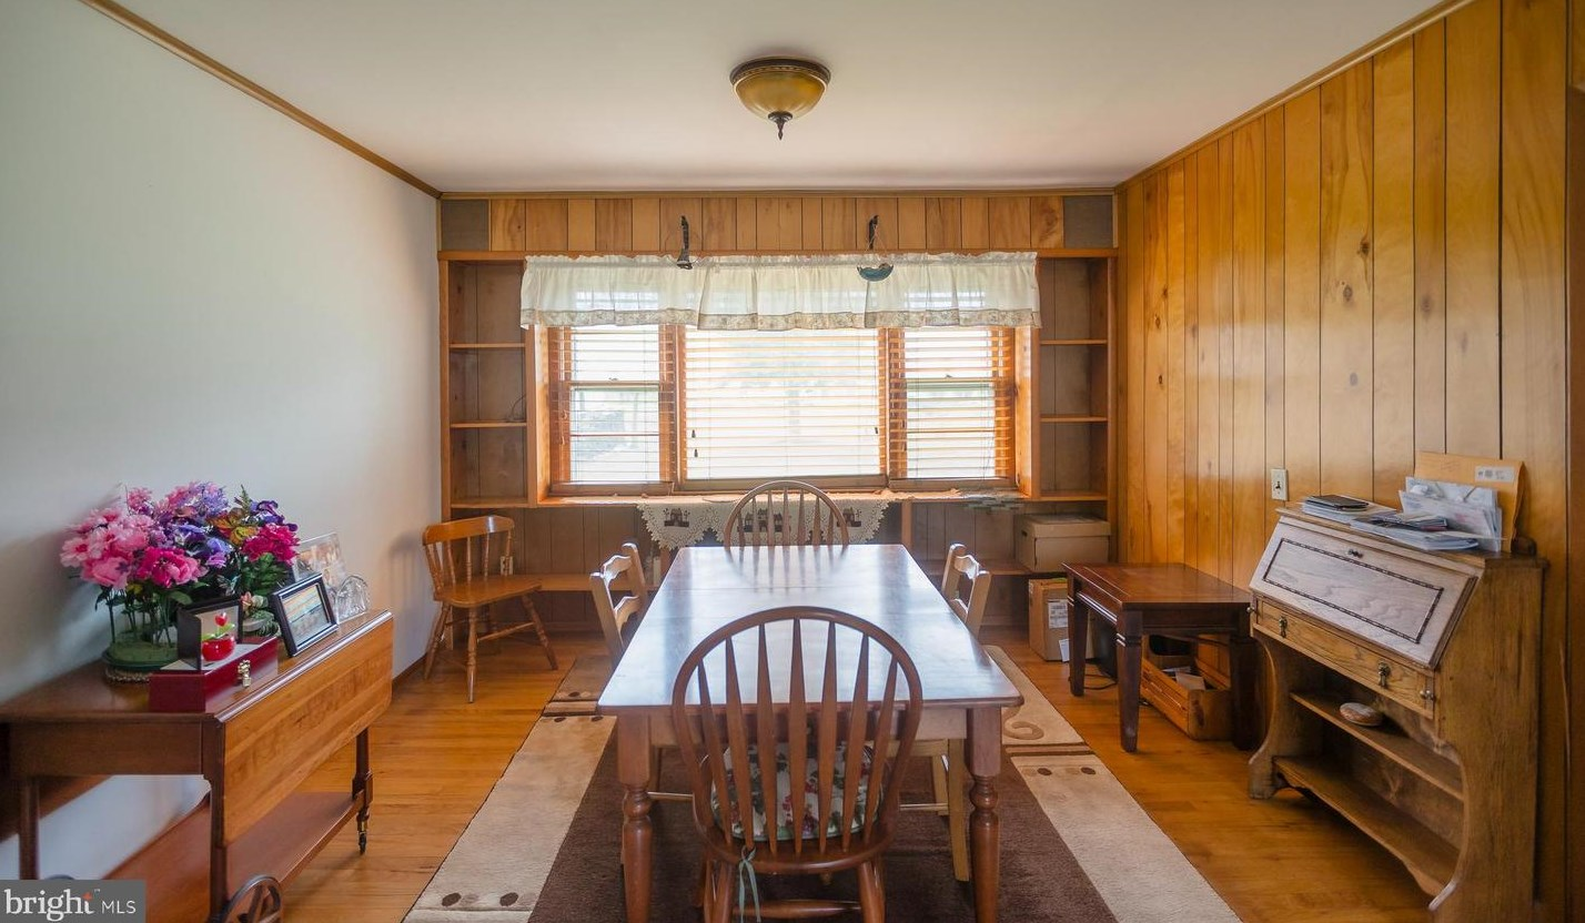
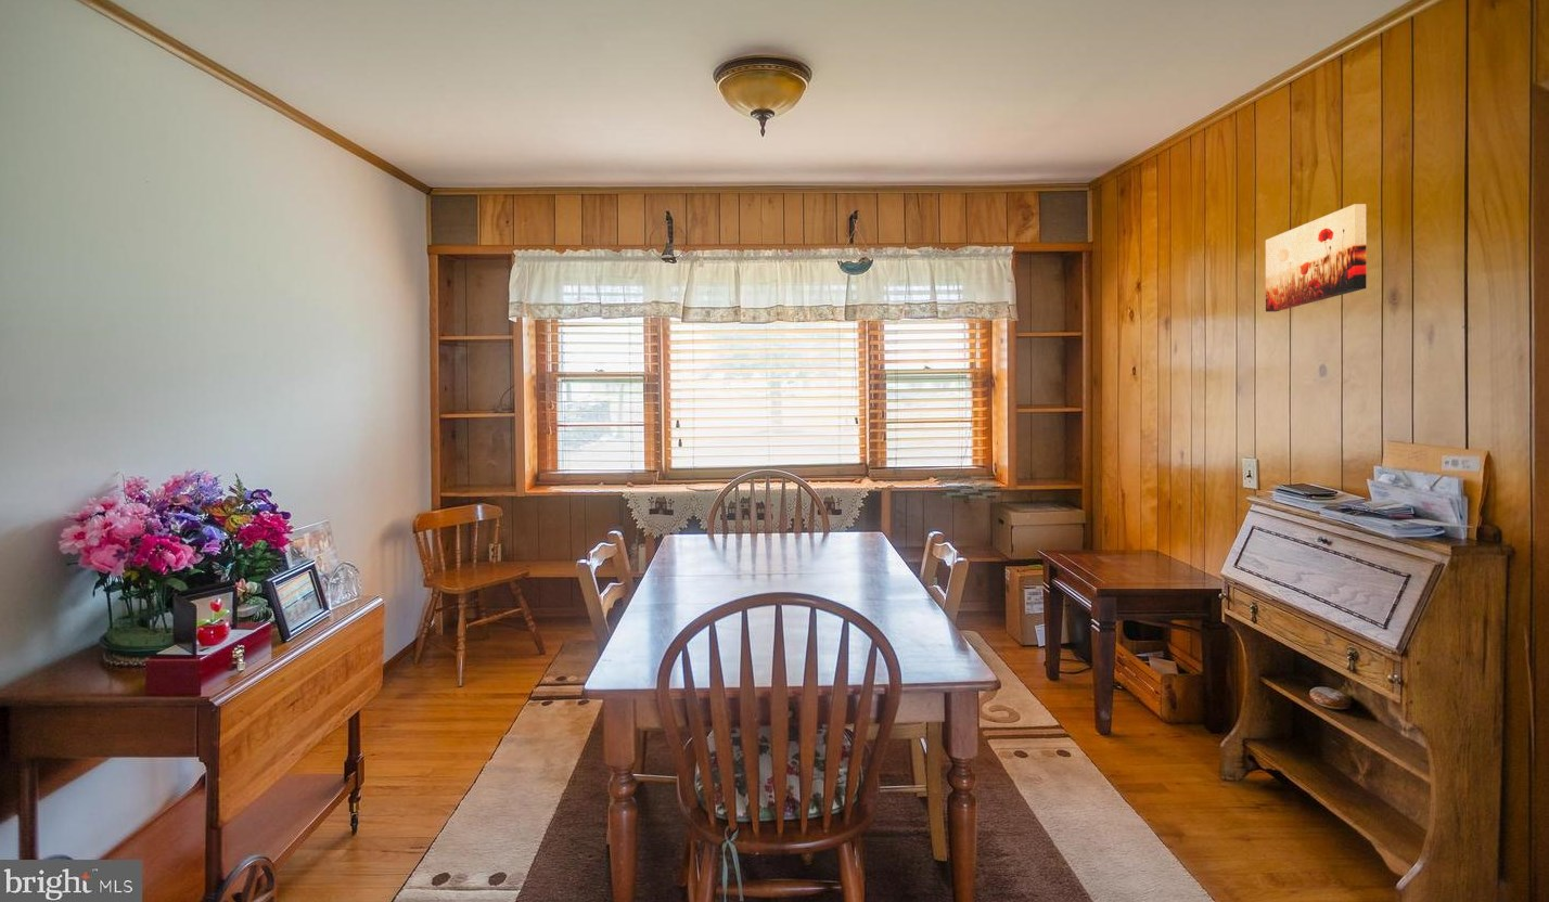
+ wall art (1311, 261)
